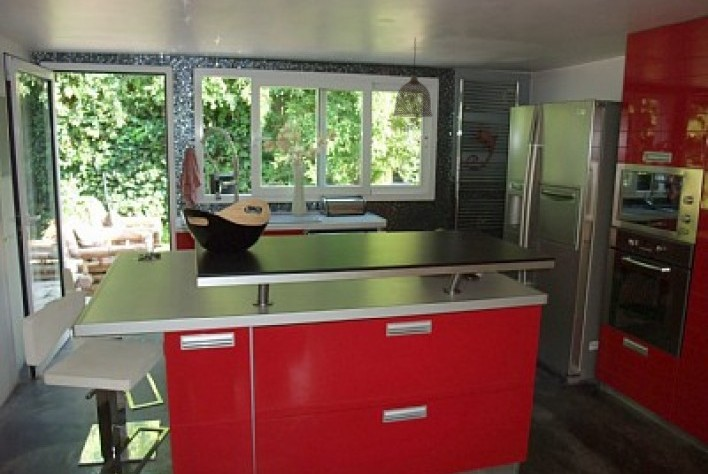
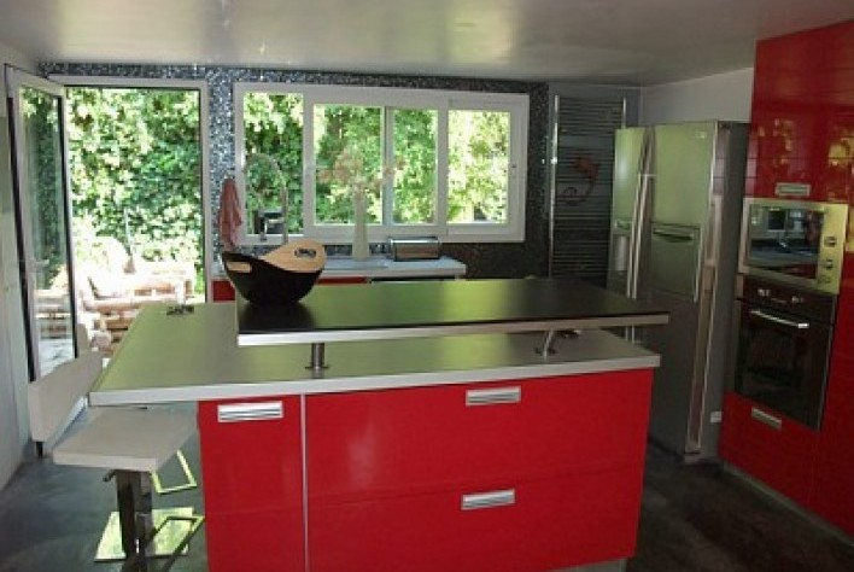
- pendant lamp (413, 77)
